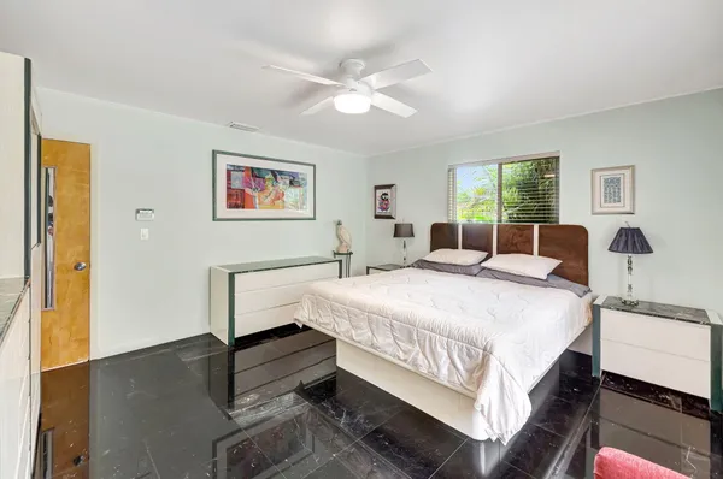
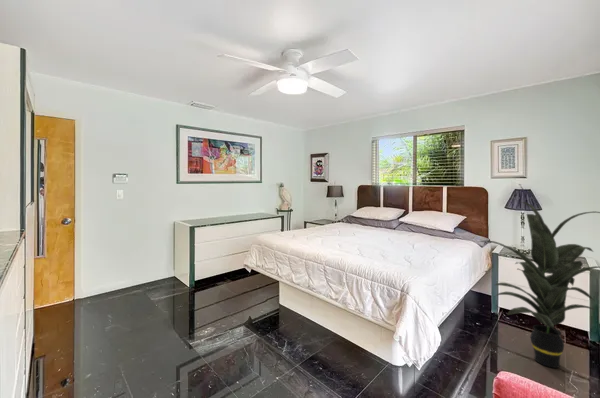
+ indoor plant (541, 280)
